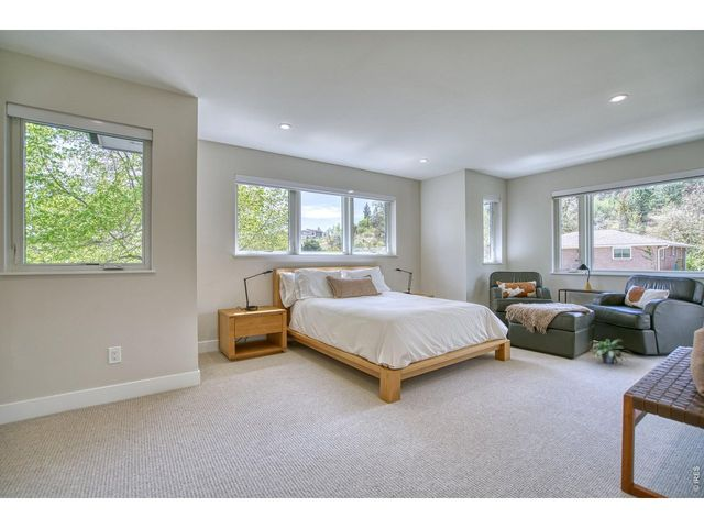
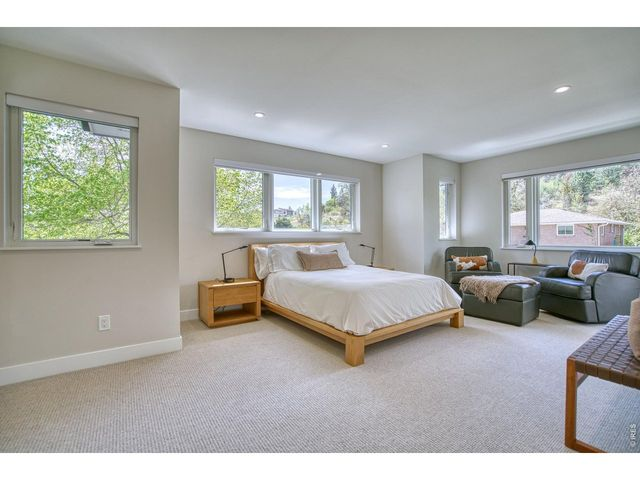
- potted plant (609, 350)
